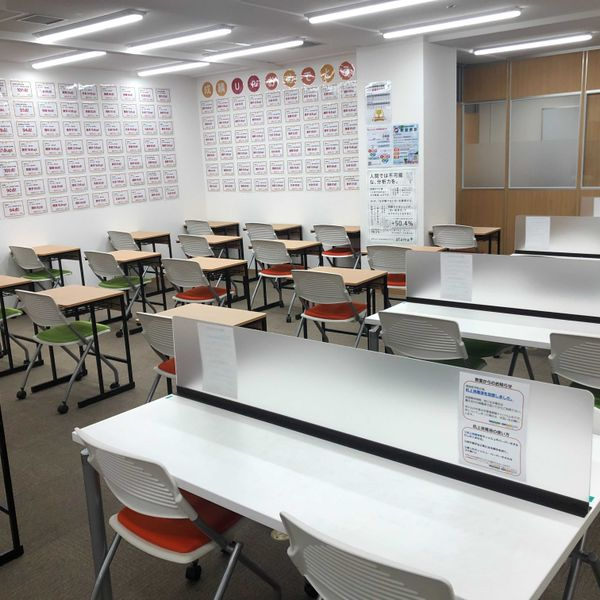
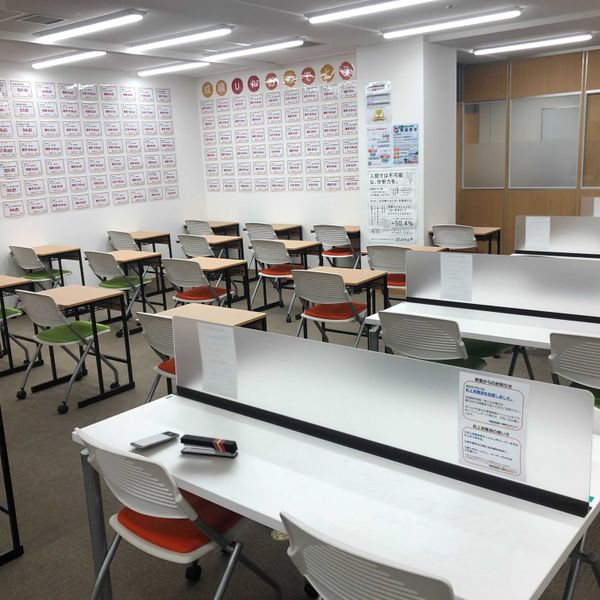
+ stapler (208, 445)
+ smartphone (155, 439)
